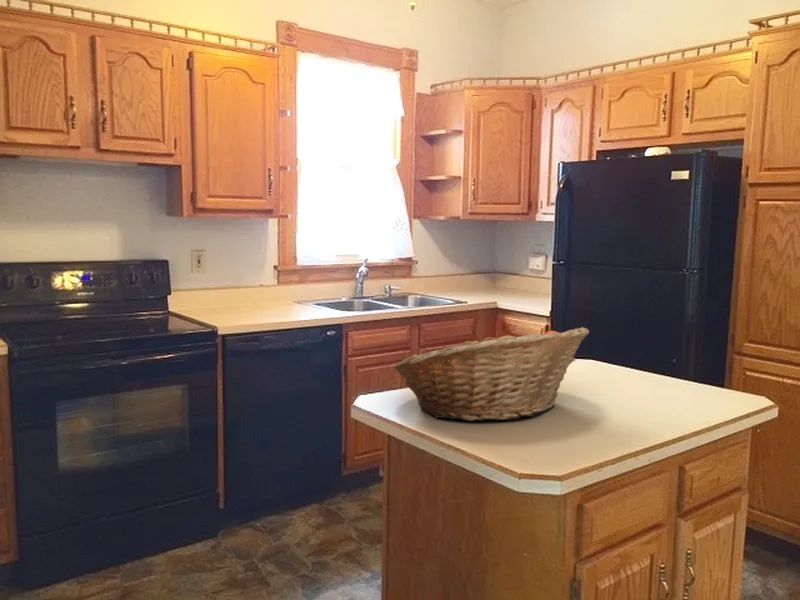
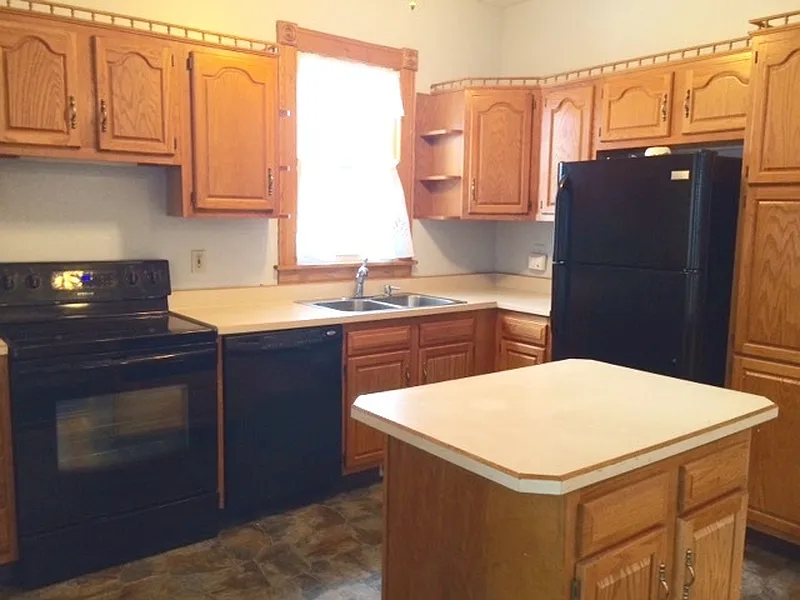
- fruit basket (493, 365)
